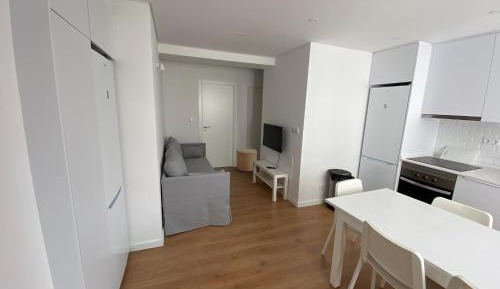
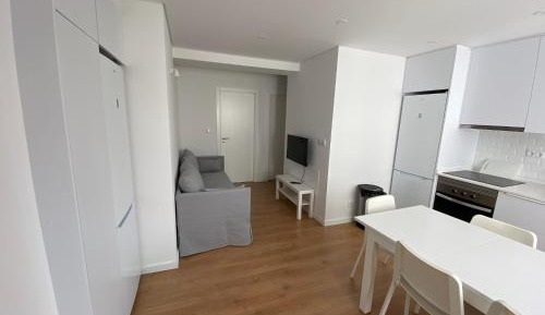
- basket (246, 159)
